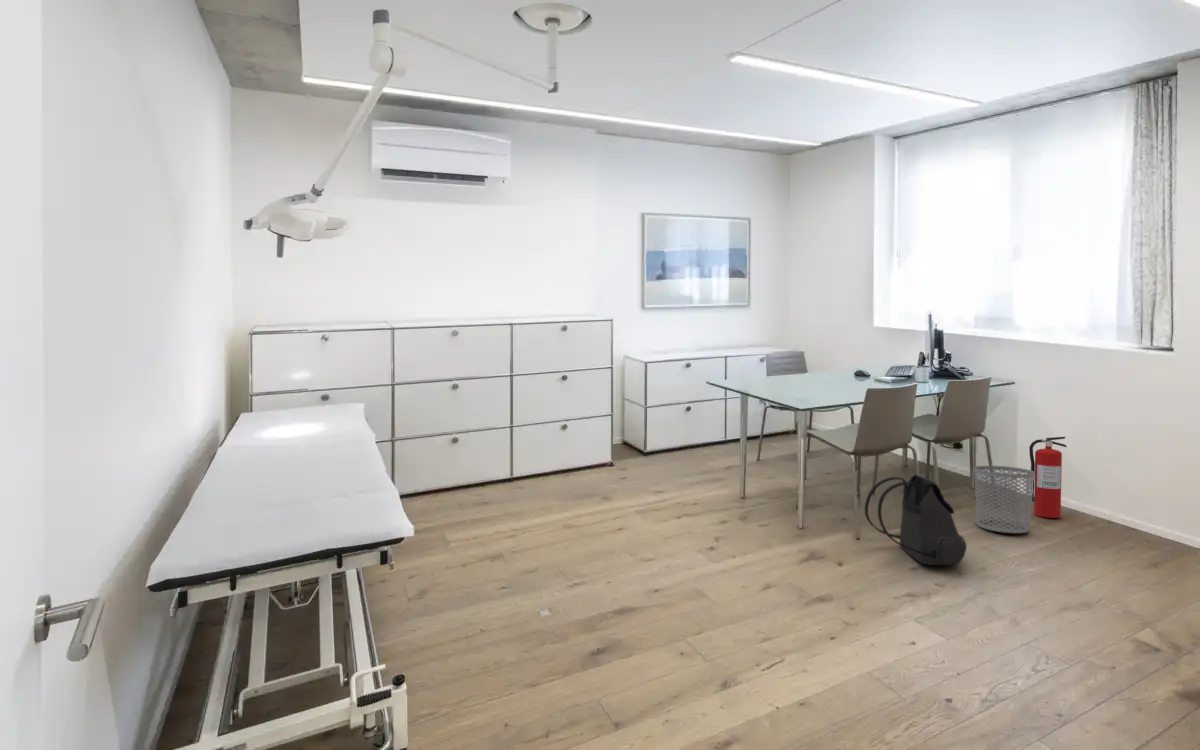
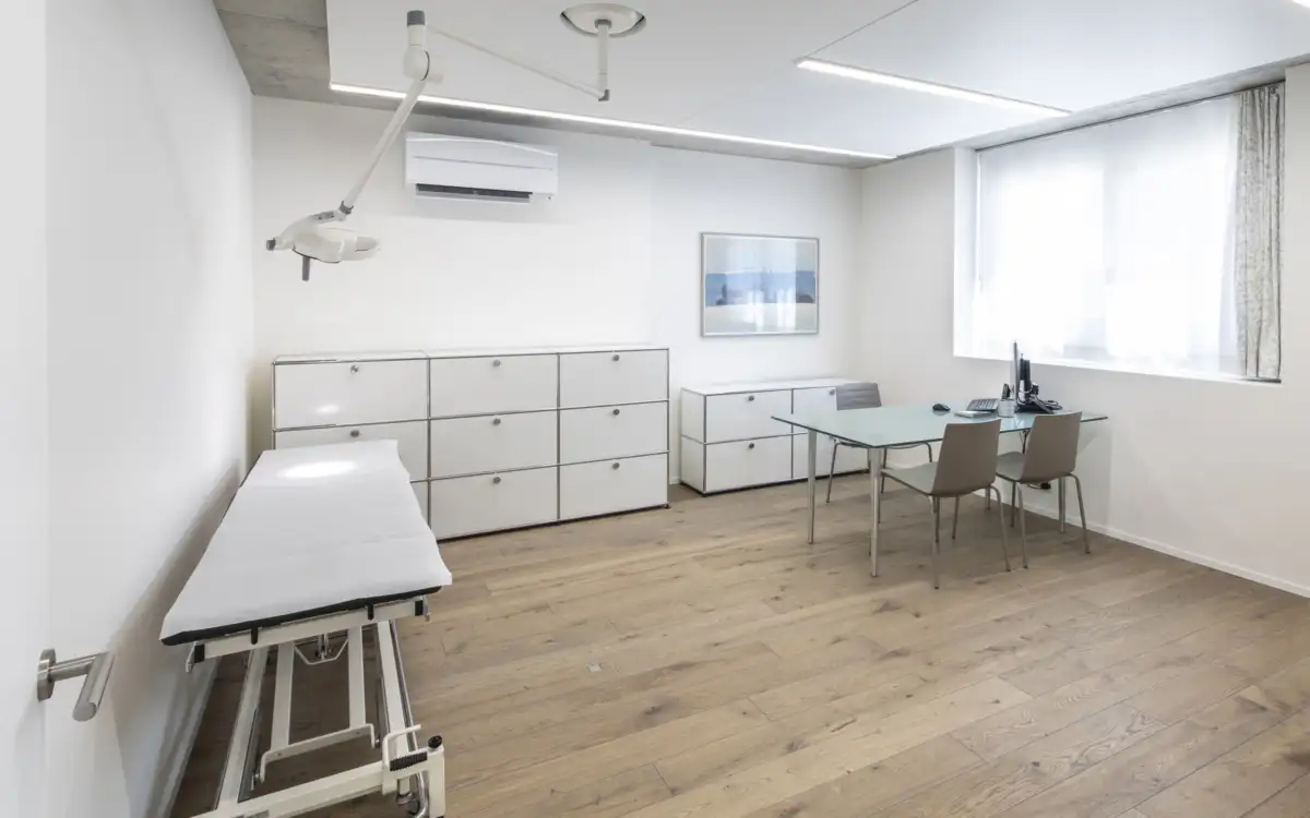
- backpack (915, 516)
- waste bin (1003, 498)
- fire extinguisher (1047, 475)
